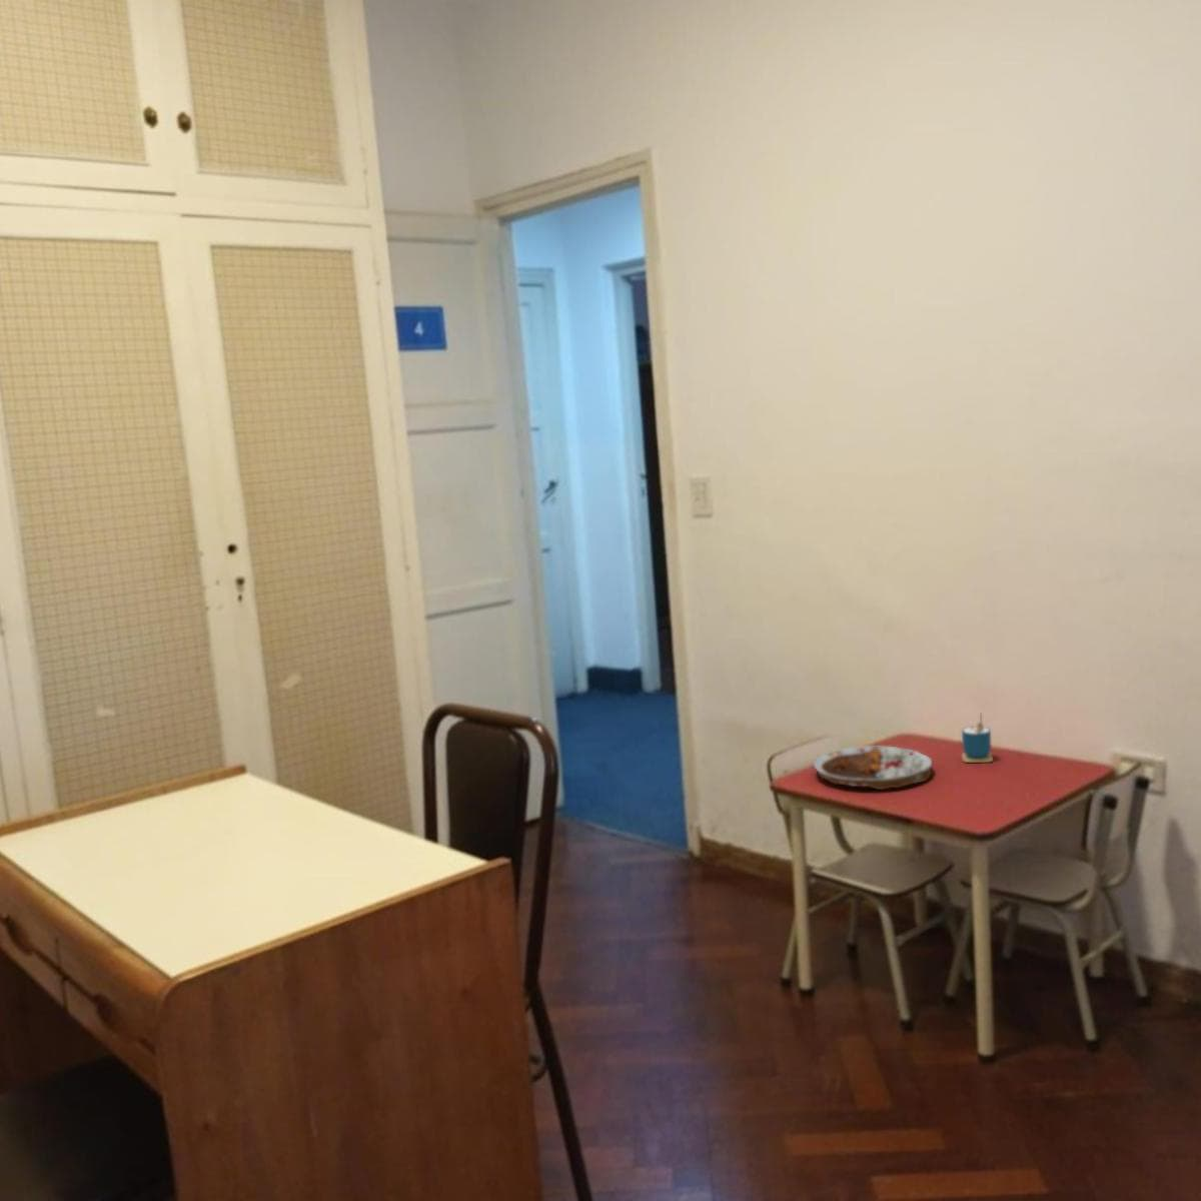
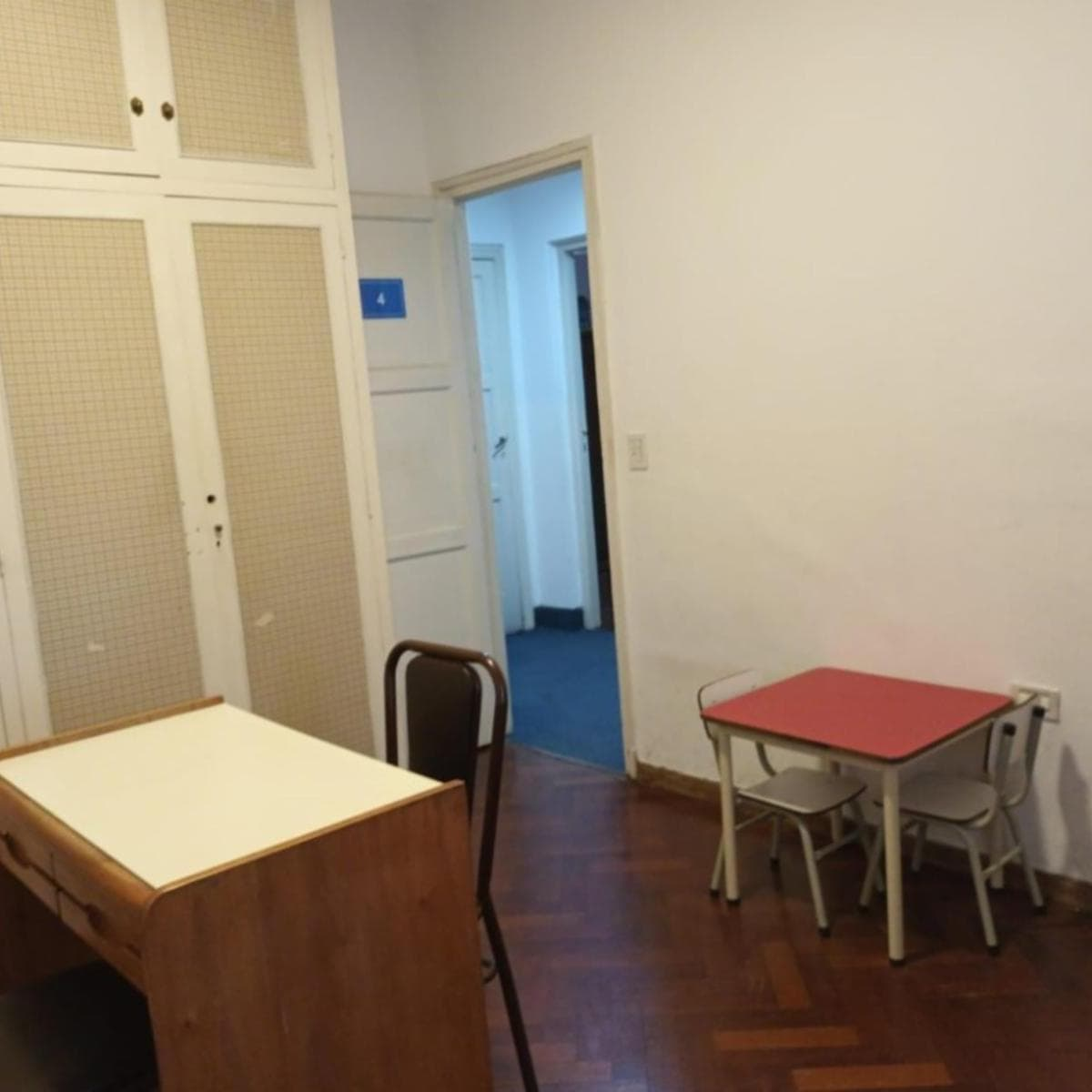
- cup (976, 735)
- plate (872, 762)
